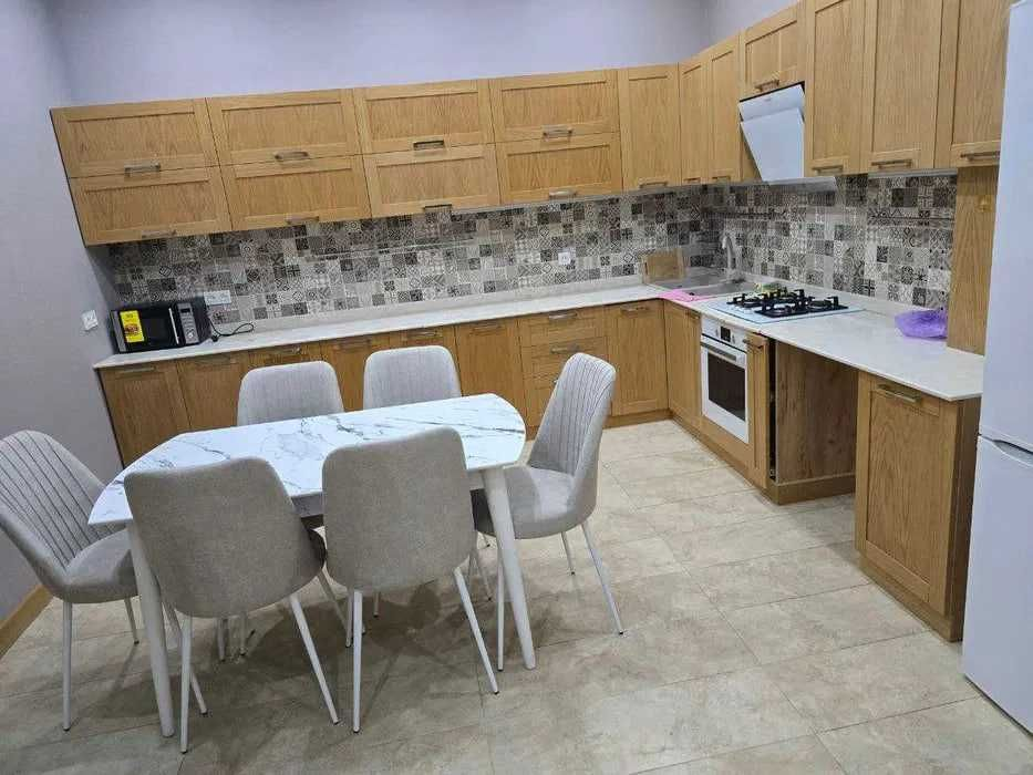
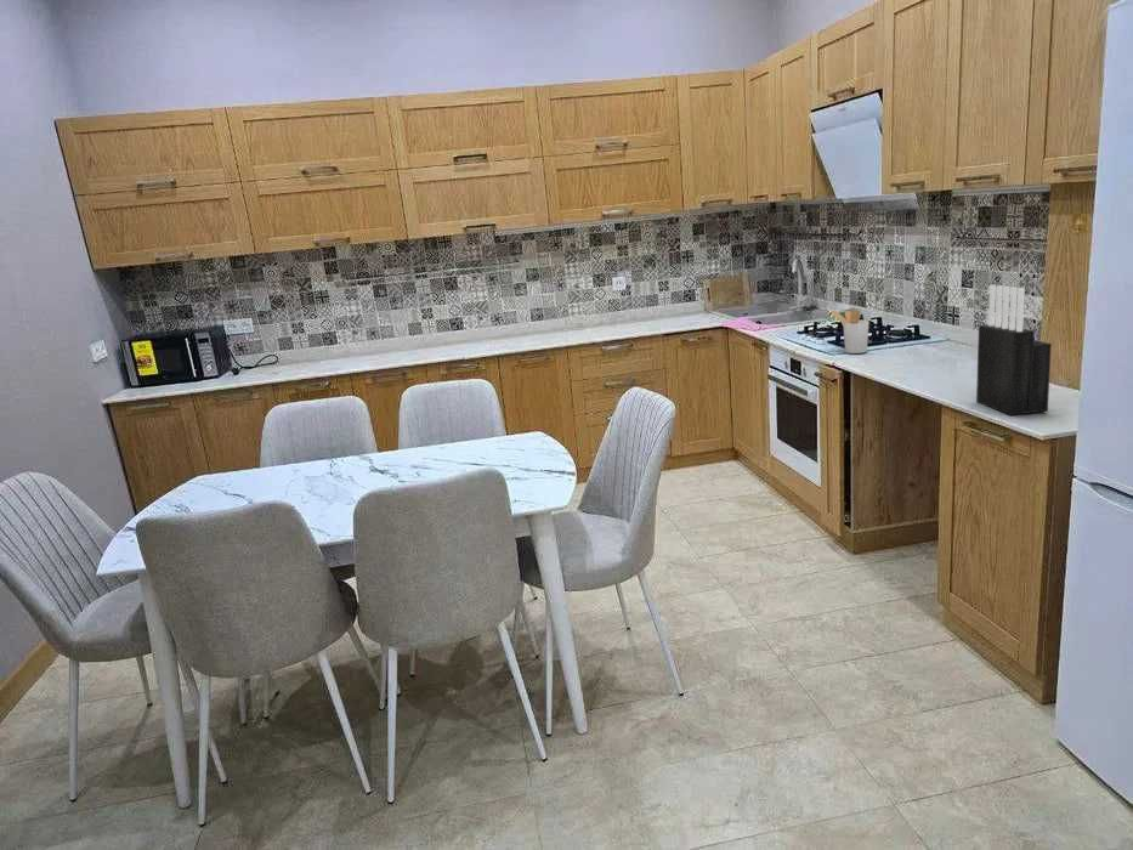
+ knife block (1016, 346)
+ utensil holder (849, 329)
